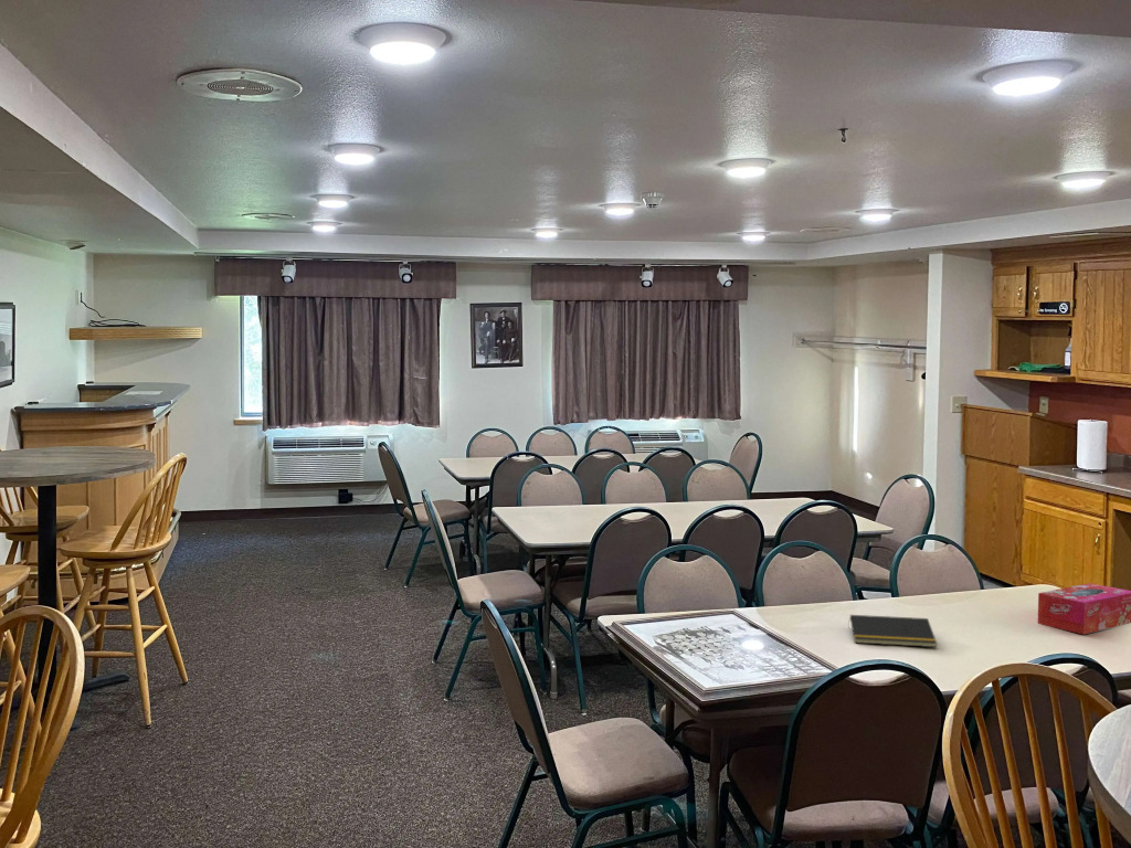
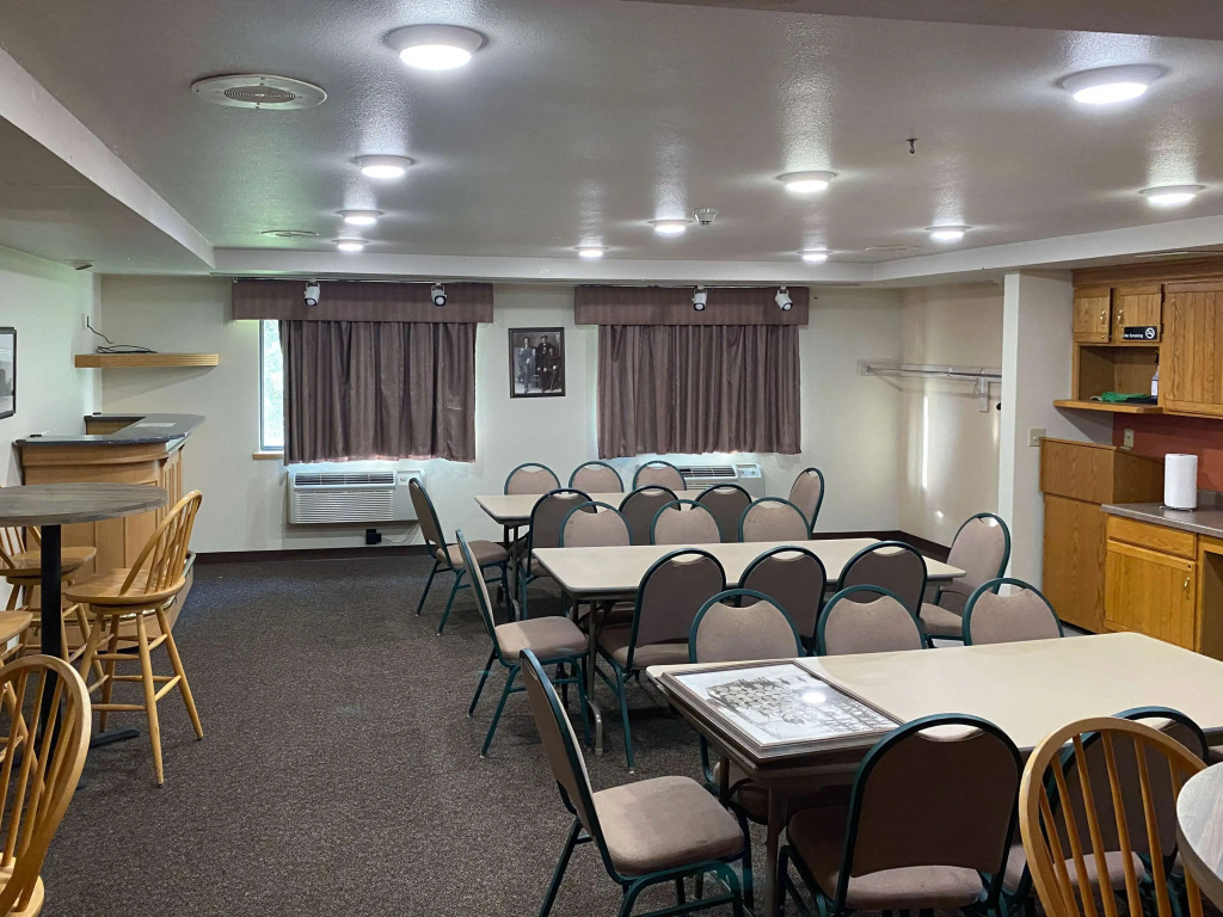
- tissue box (1086, 607)
- notepad (891, 629)
